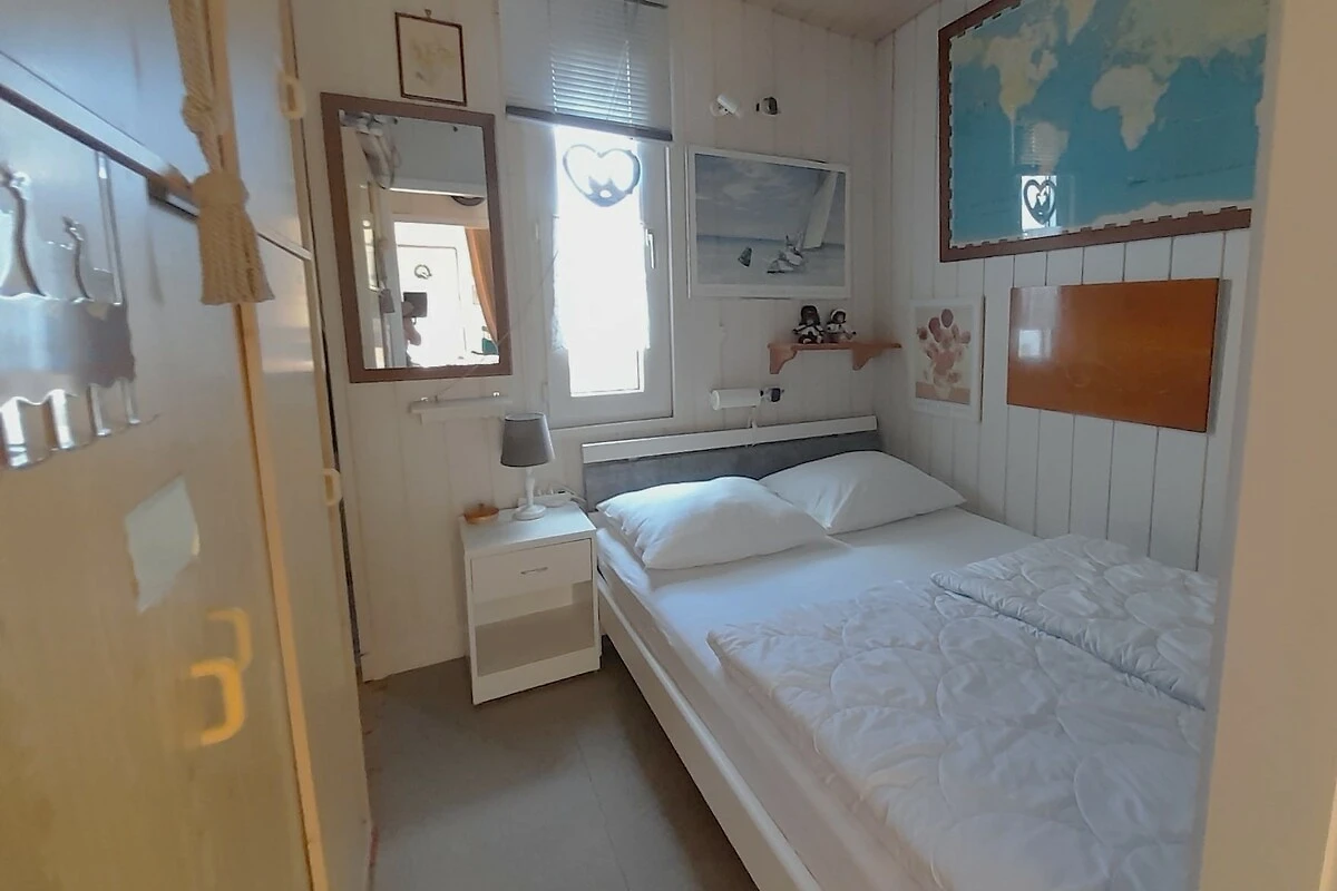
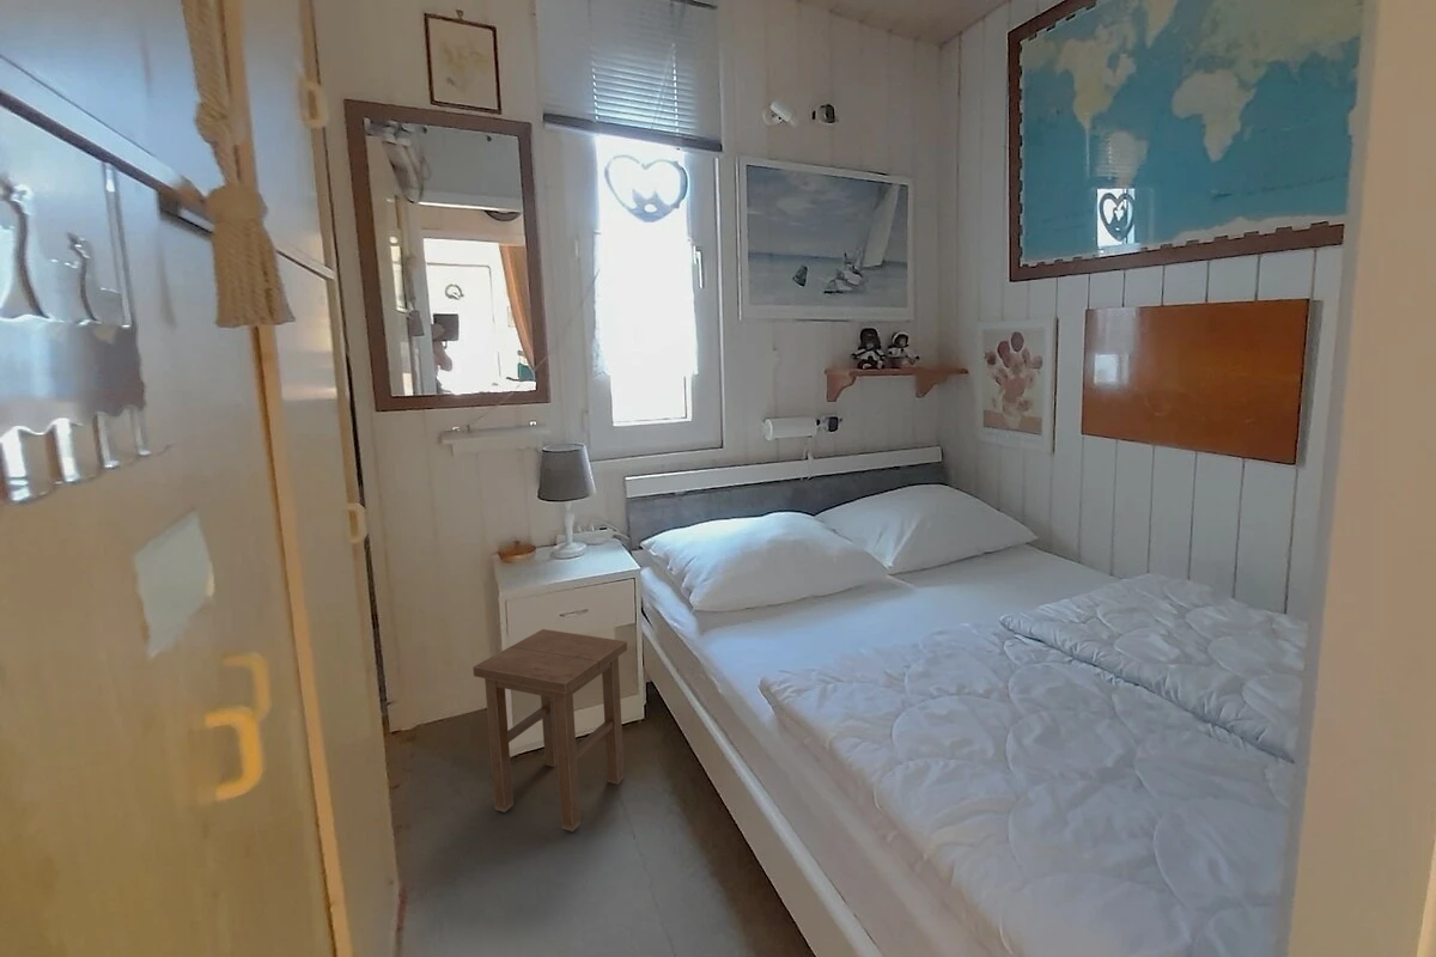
+ stool (556, 724)
